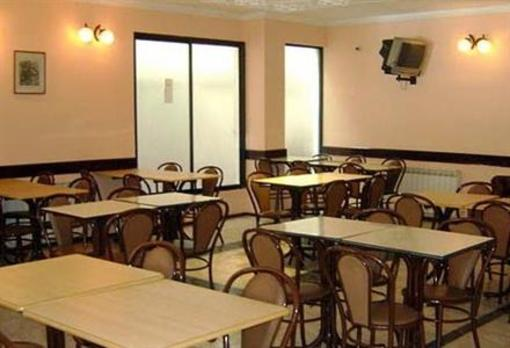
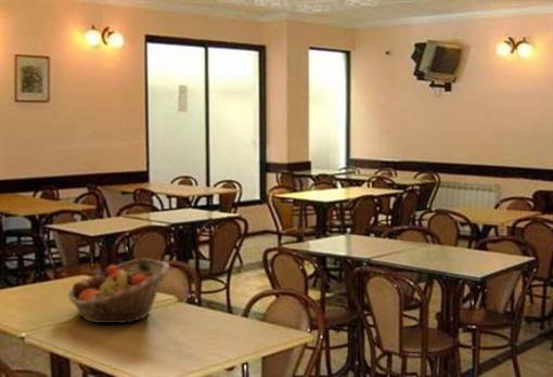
+ fruit basket (119, 289)
